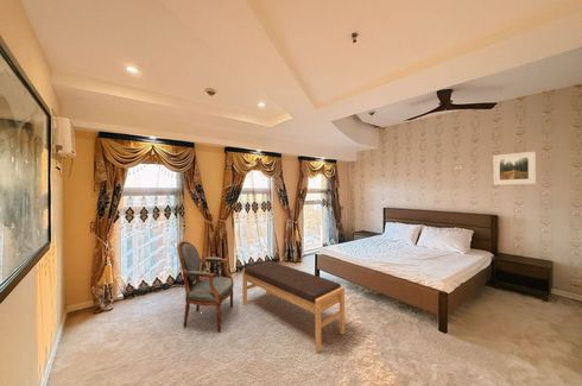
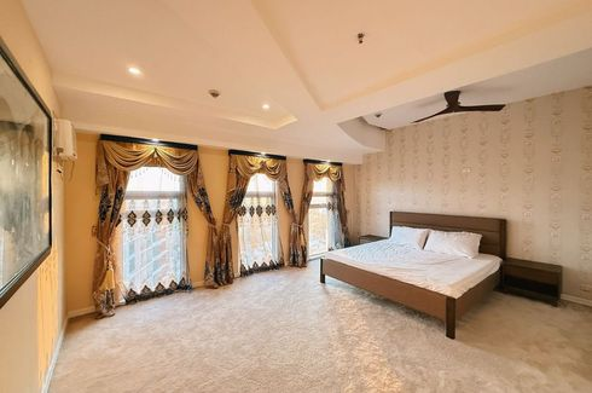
- bench (287, 295)
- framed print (513, 169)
- armchair (205, 279)
